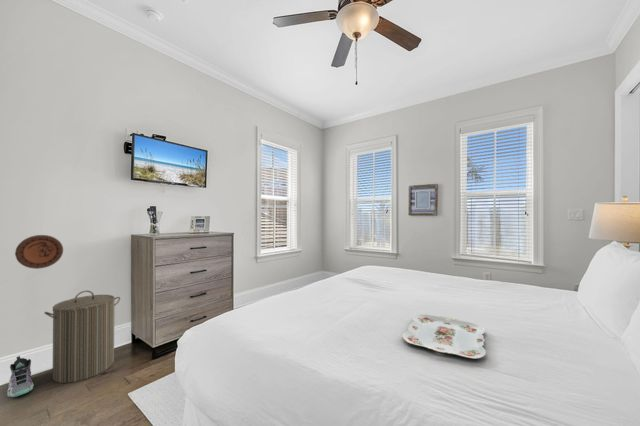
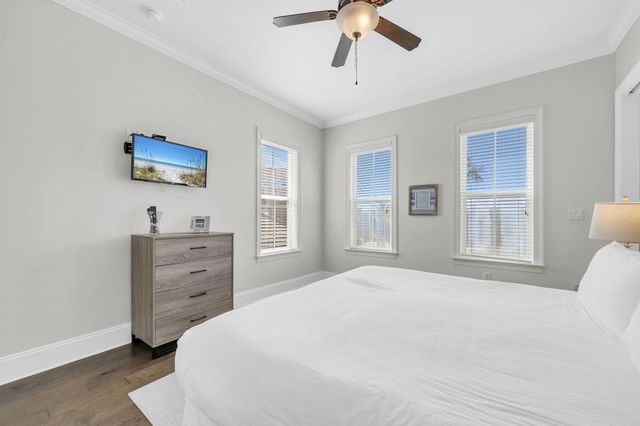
- serving tray (444, 333)
- laundry hamper (85, 329)
- decorative plate (40, 251)
- sneaker (19, 372)
